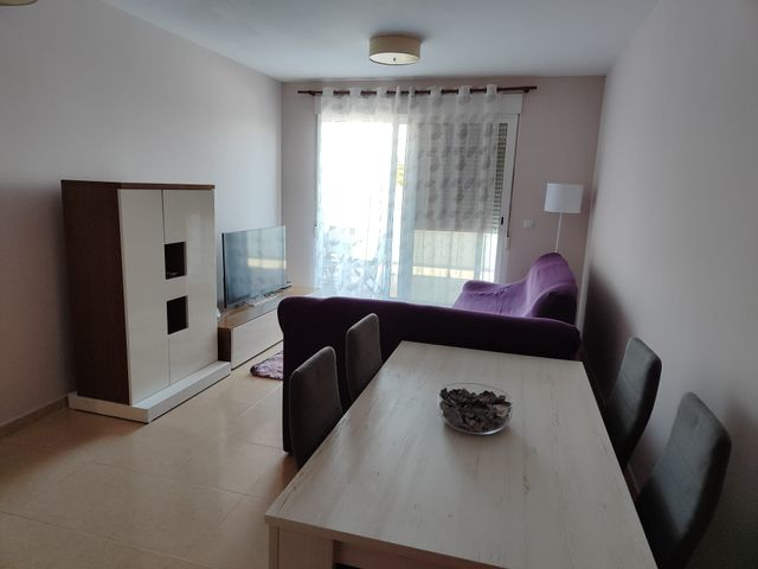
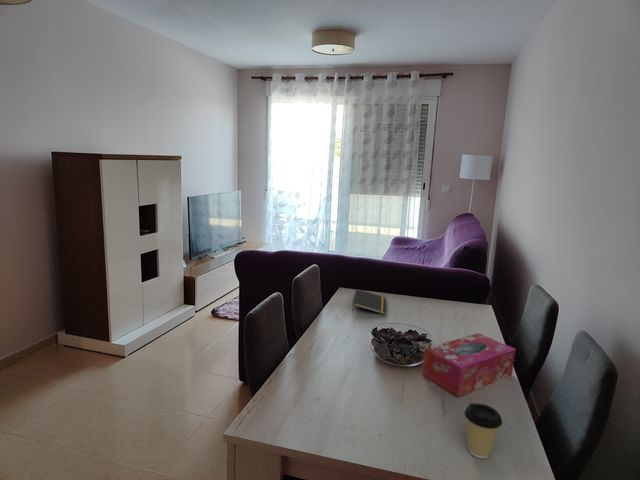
+ tissue box (469, 362)
+ coffee cup (481, 431)
+ notepad (369, 301)
